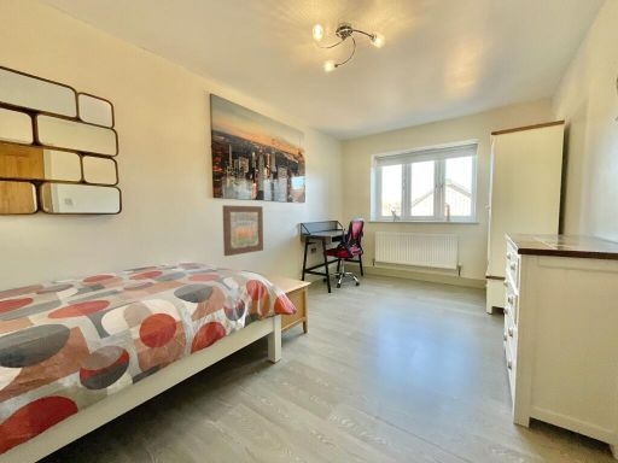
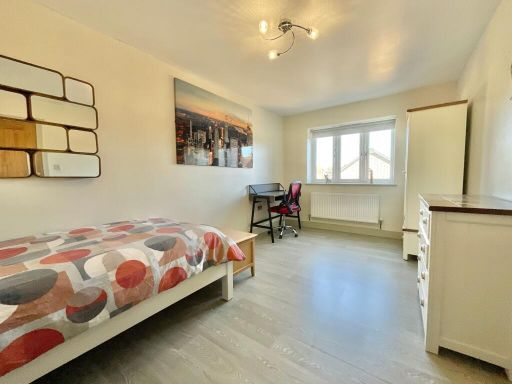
- wall art (244, 229)
